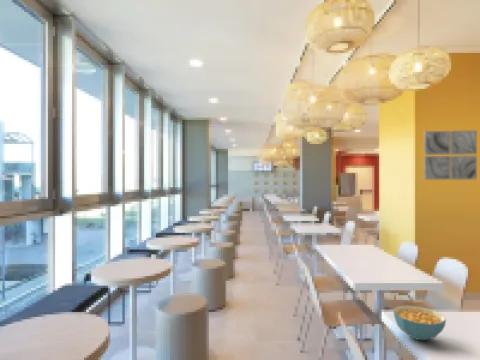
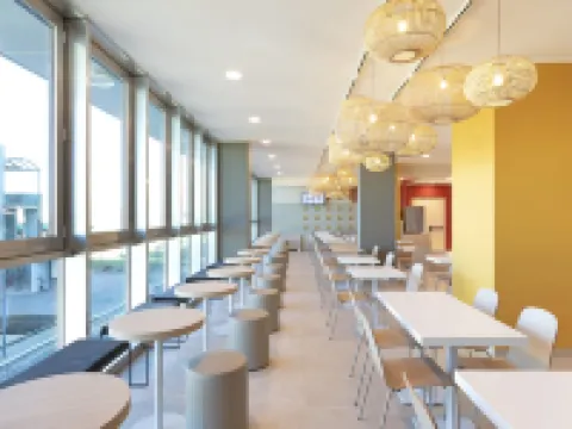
- wall art (450, 154)
- cereal bowl (418, 325)
